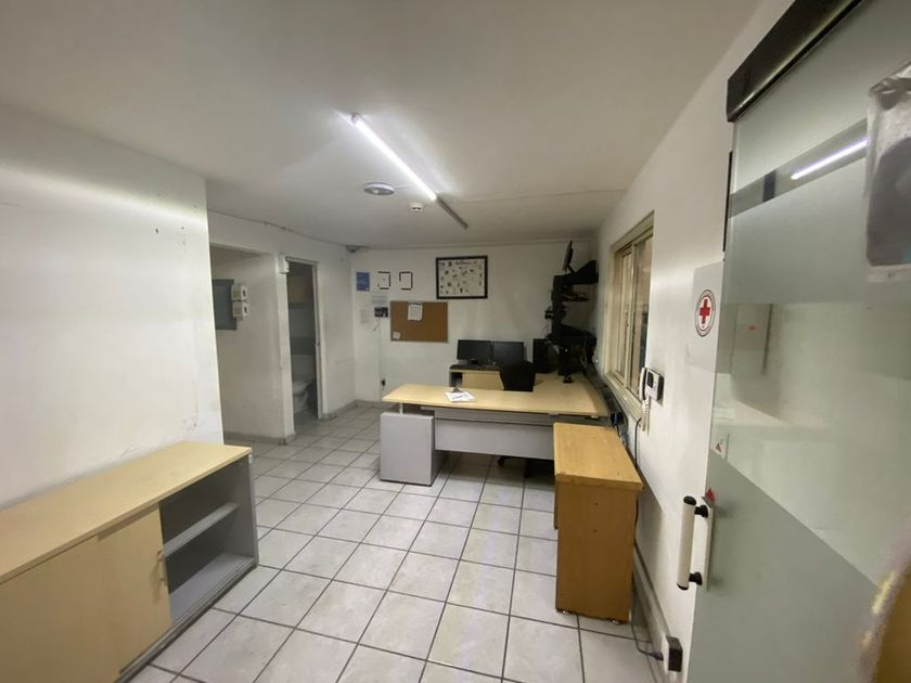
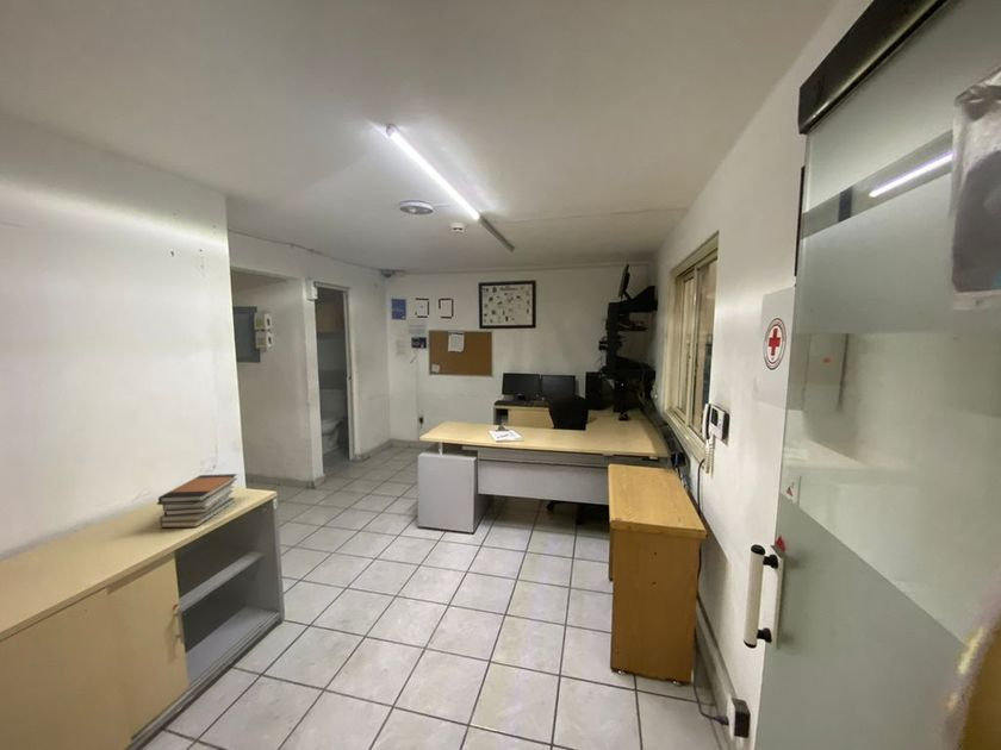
+ book stack (200, 499)
